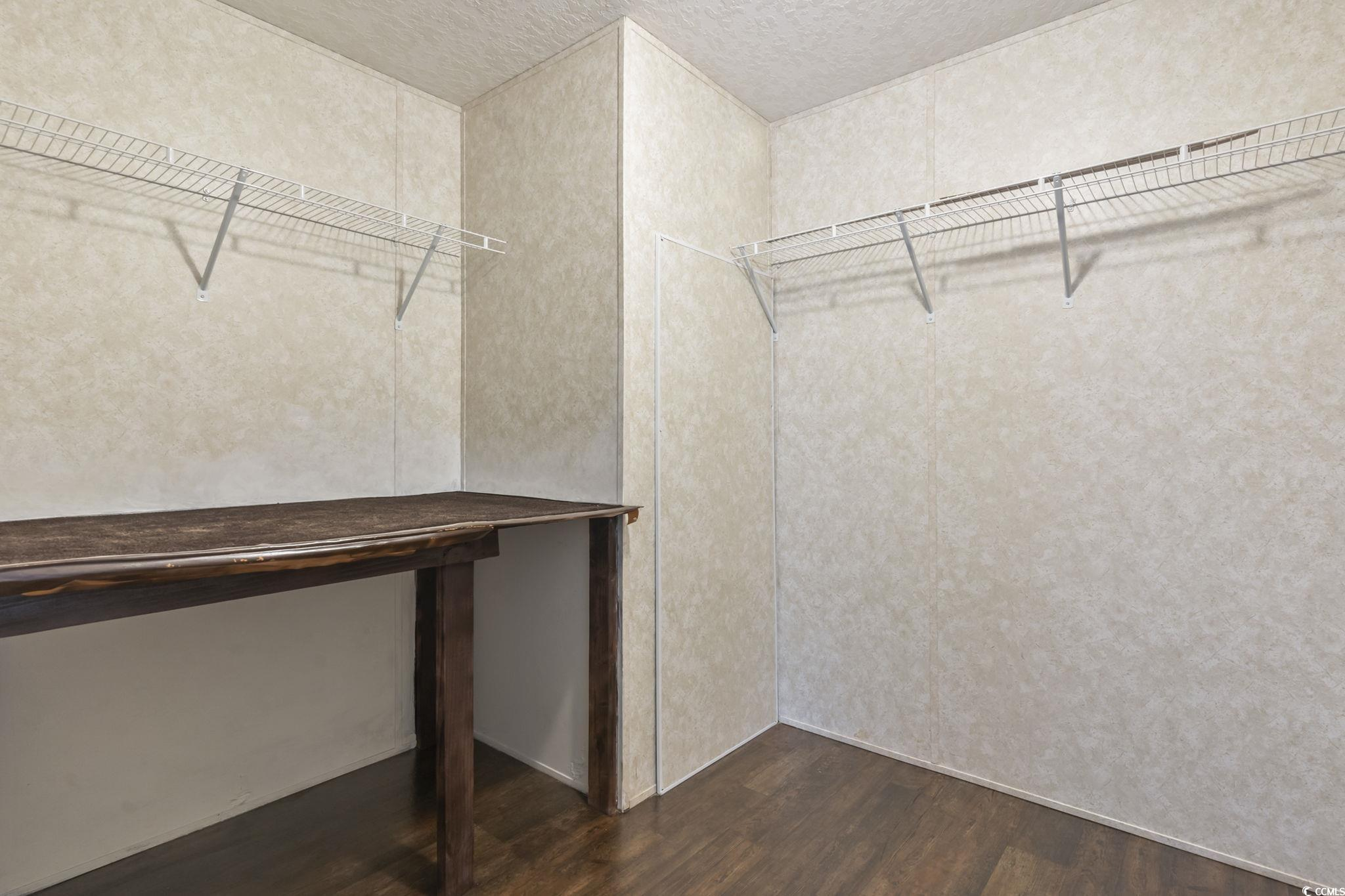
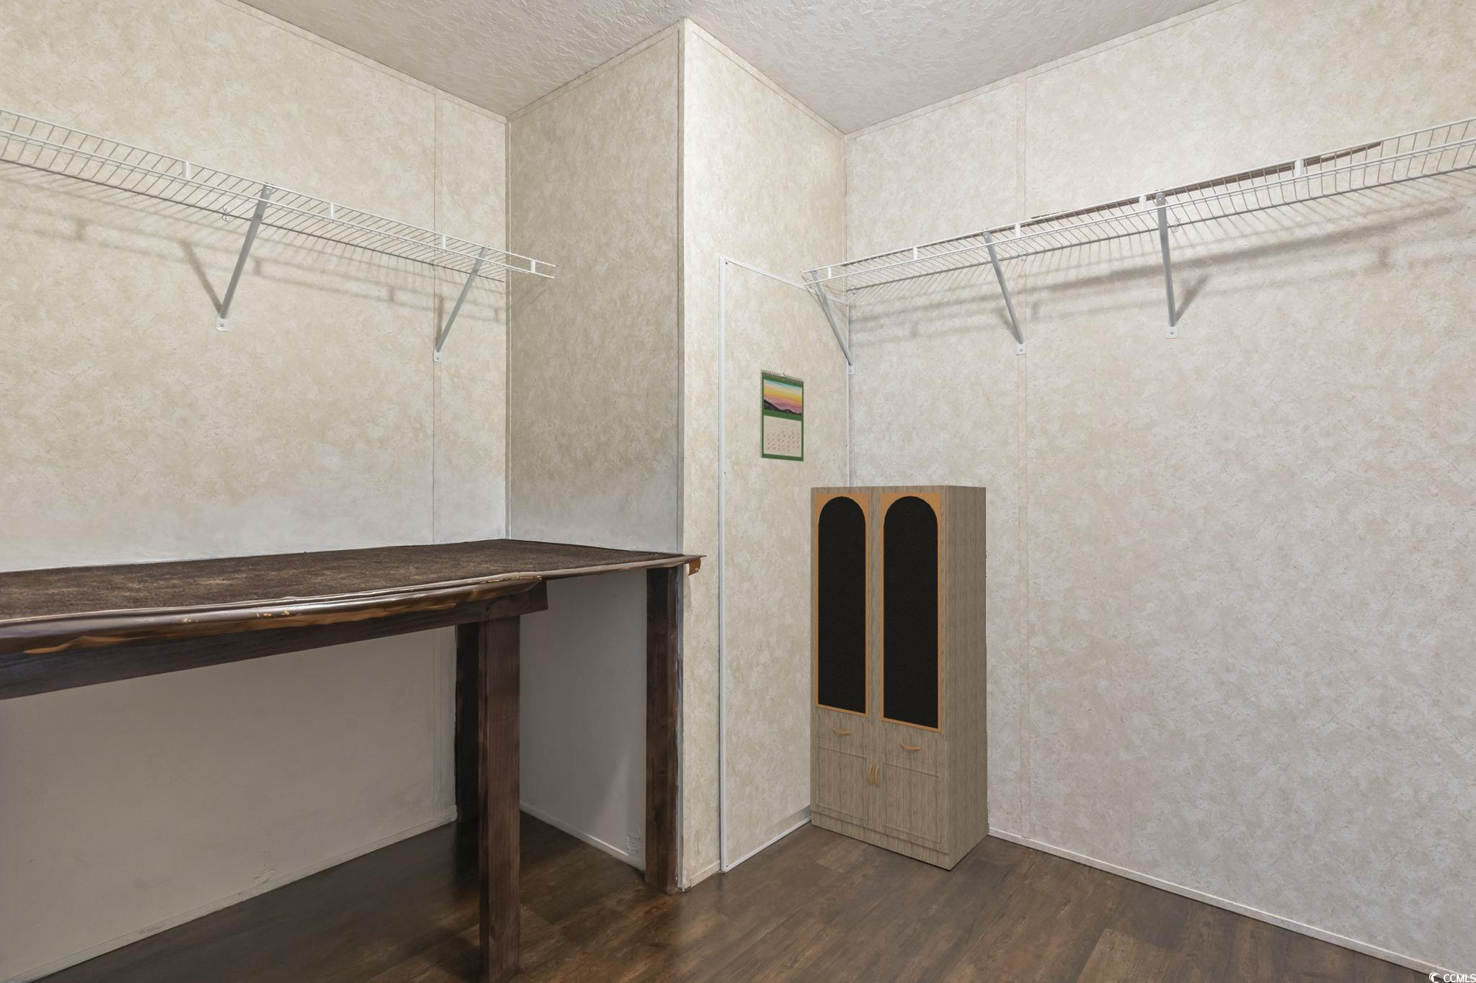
+ calendar (782, 416)
+ cabinet (898, 657)
